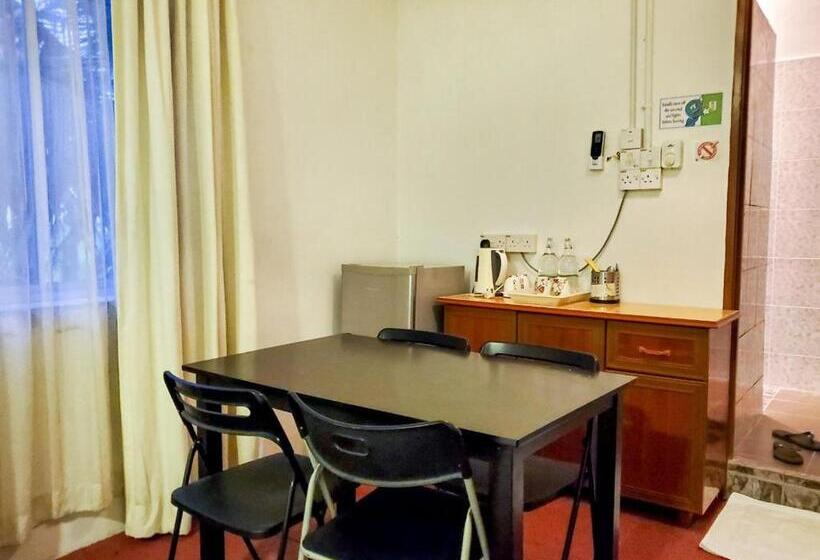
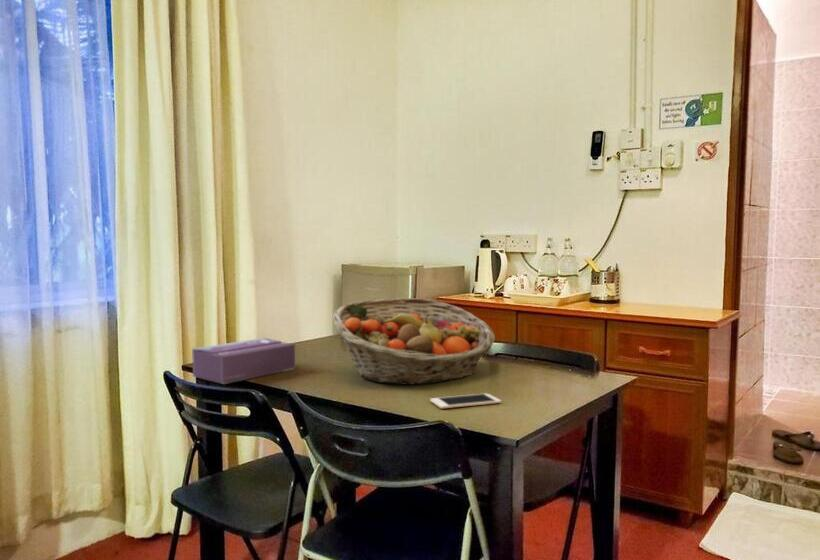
+ cell phone (465, 400)
+ tissue box (245, 359)
+ fruit basket (414, 337)
